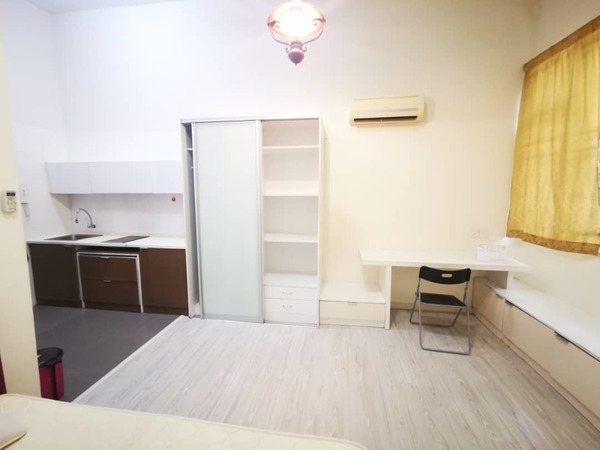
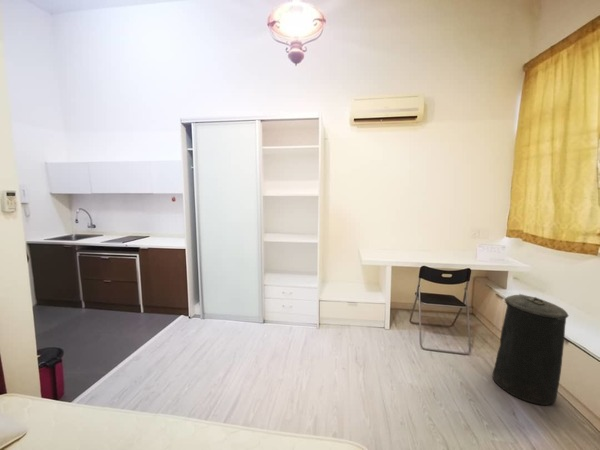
+ trash can (524, 339)
